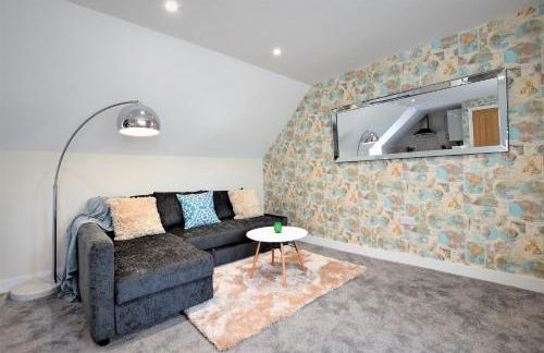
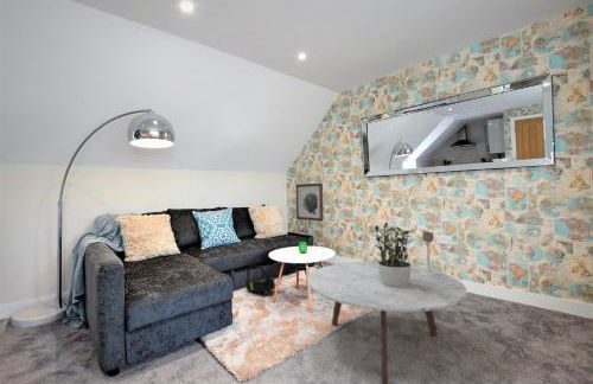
+ coffee table (382, 311)
+ wall art (308, 201)
+ candle holder (428, 252)
+ backpack (263, 279)
+ potted plant (391, 251)
